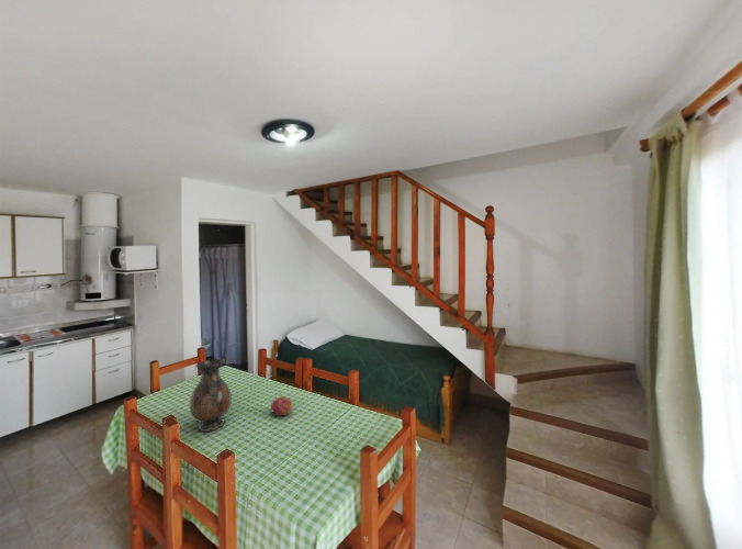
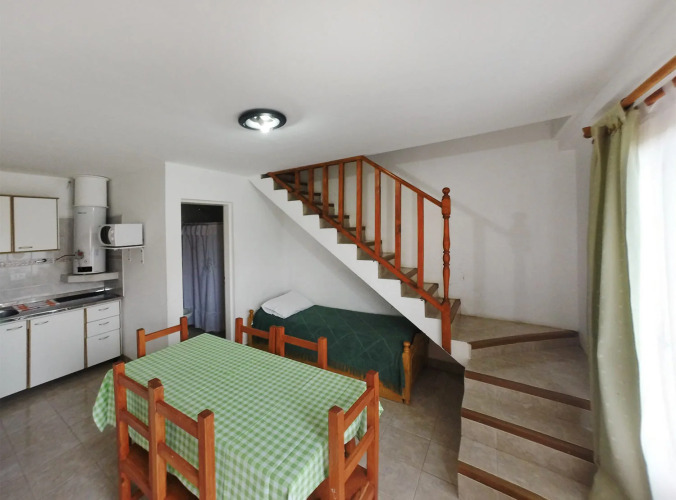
- vase (211, 393)
- fruit (281, 405)
